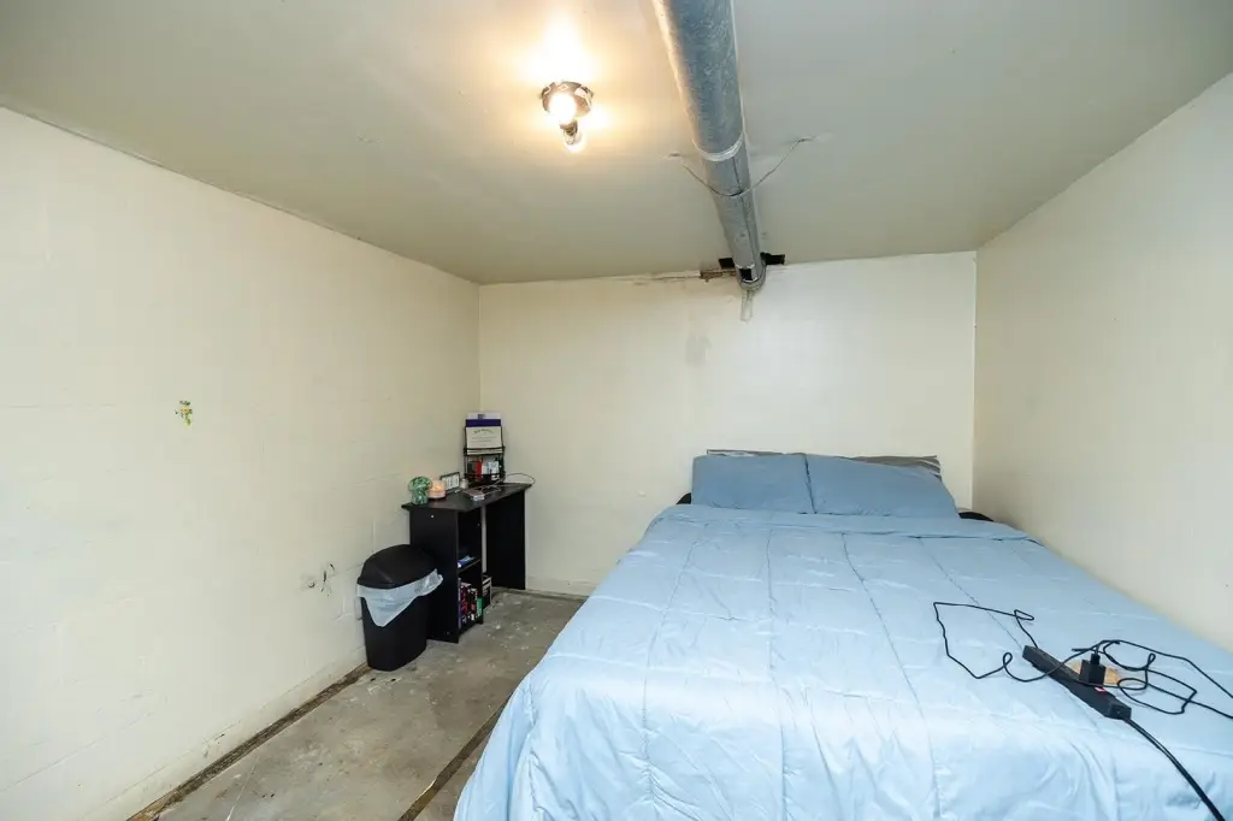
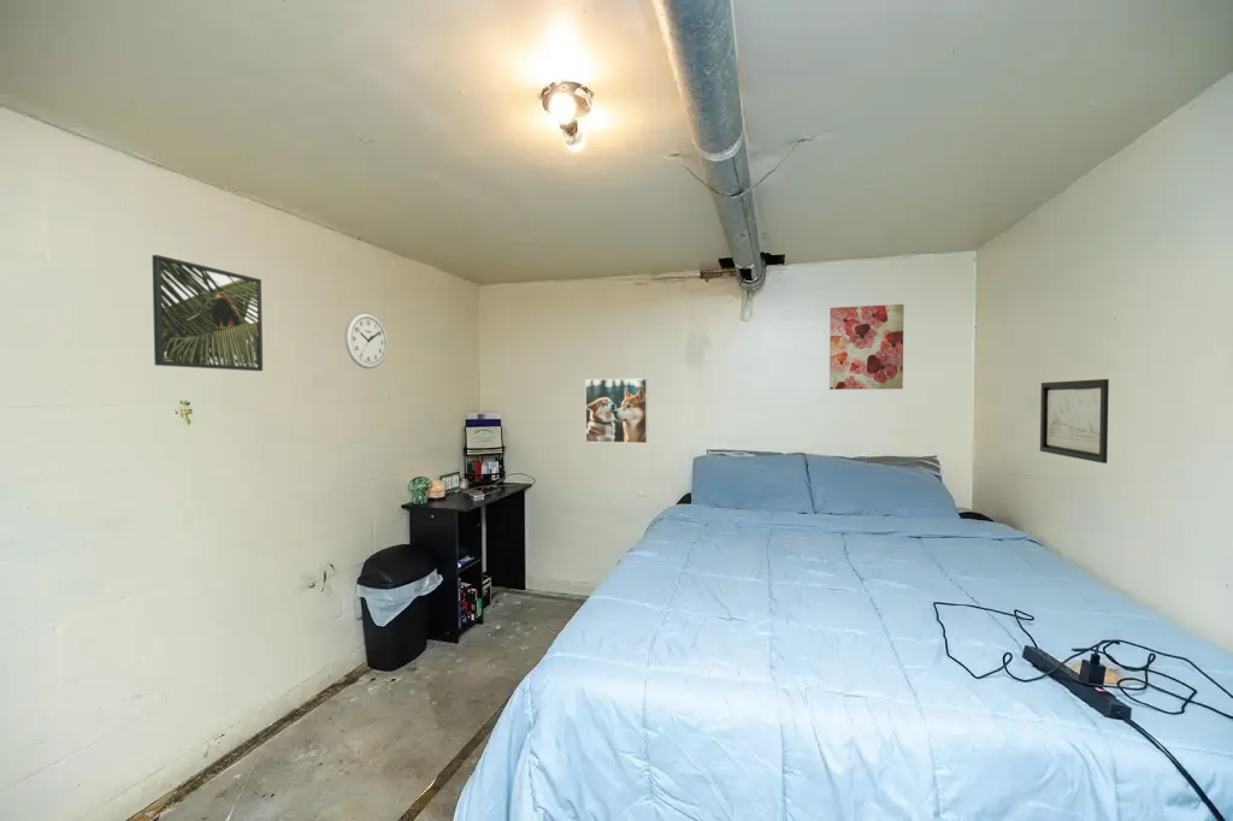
+ wall art (866, 347)
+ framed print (212, 318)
+ wall art (1070, 419)
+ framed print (615, 410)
+ wall clock (367, 341)
